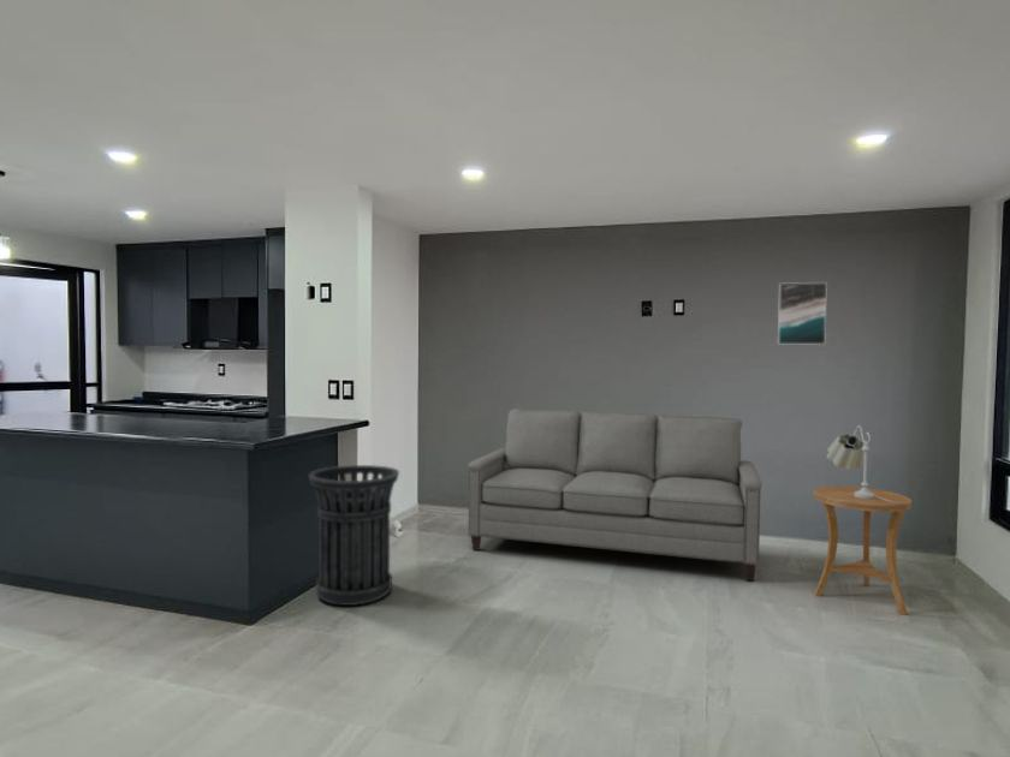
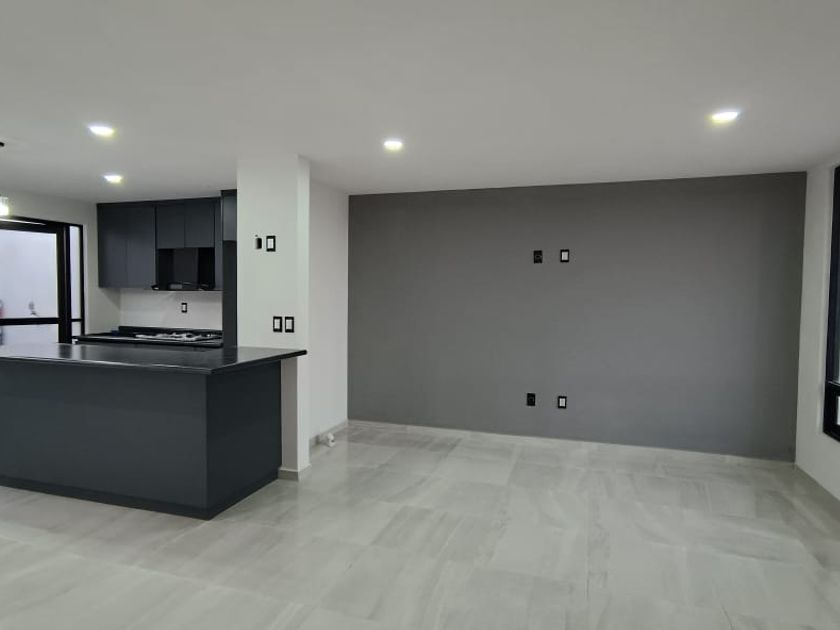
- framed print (801, 314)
- table lamp (860, 459)
- sofa (612, 482)
- side table (863, 546)
- trash can (354, 532)
